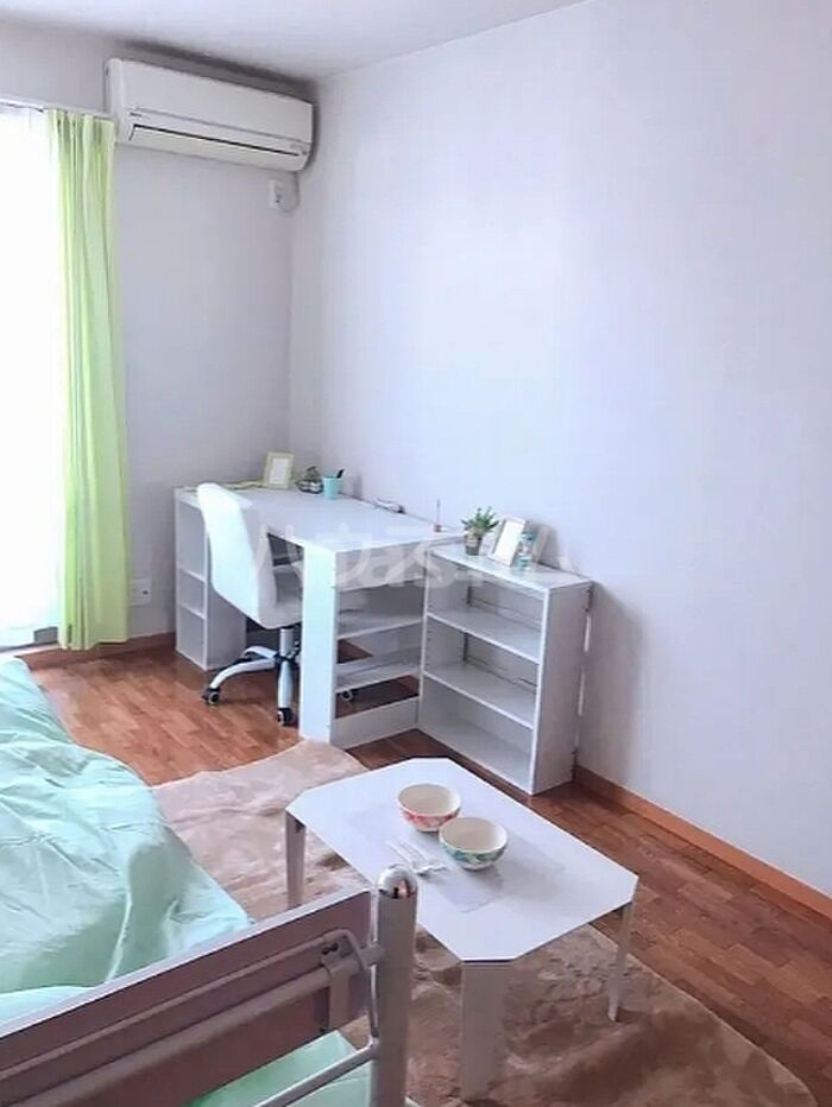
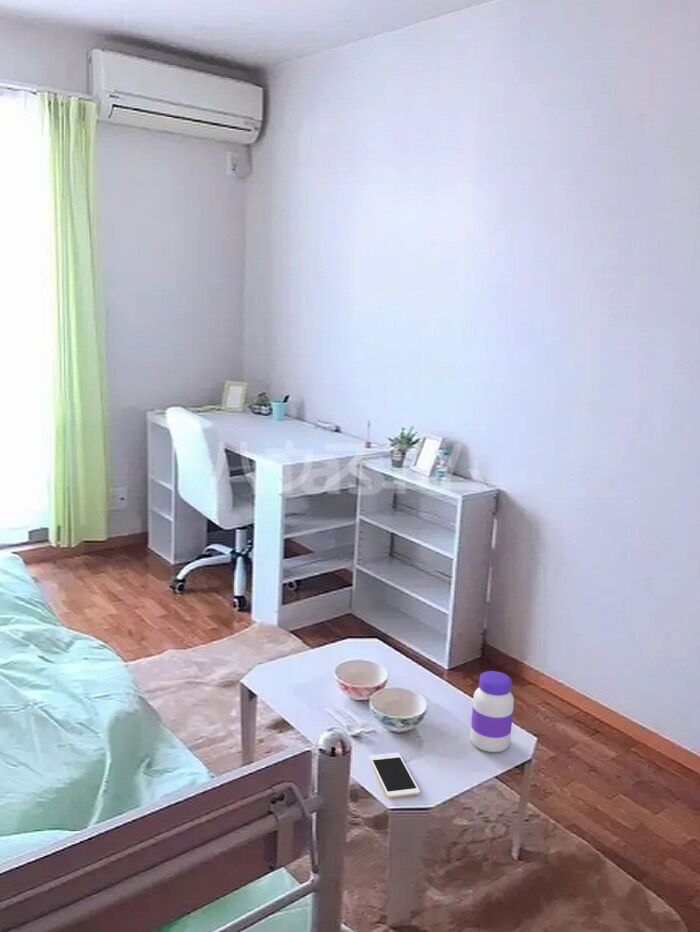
+ cell phone (393, 774)
+ jar (492, 710)
